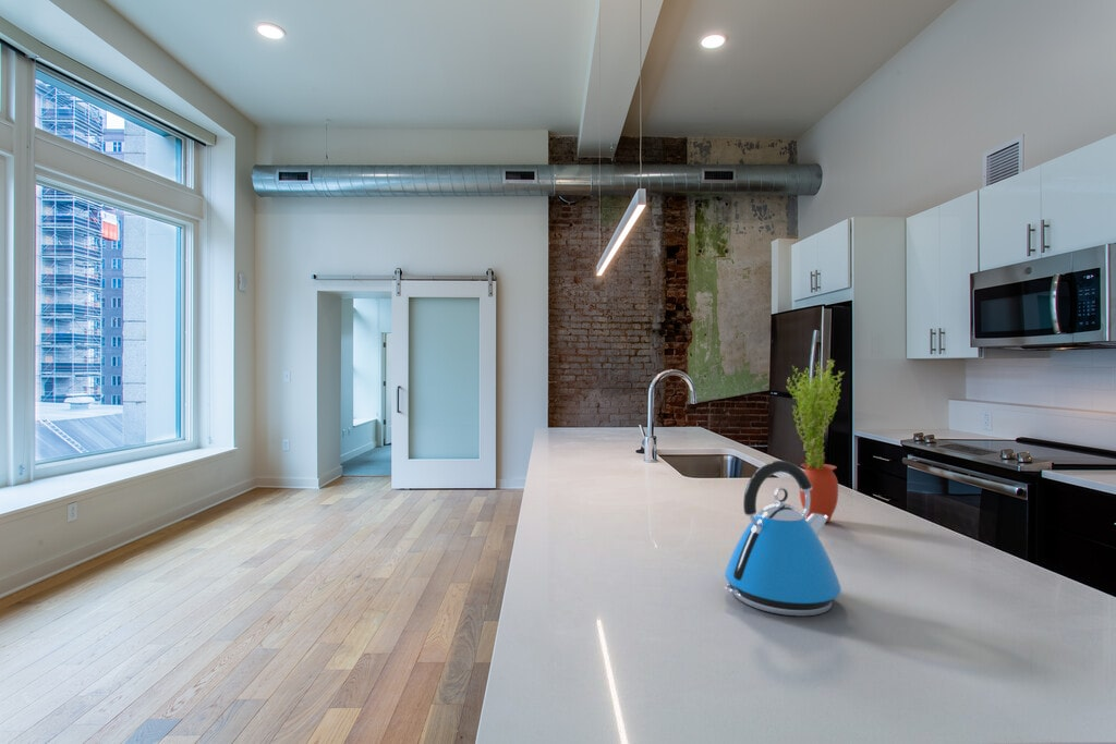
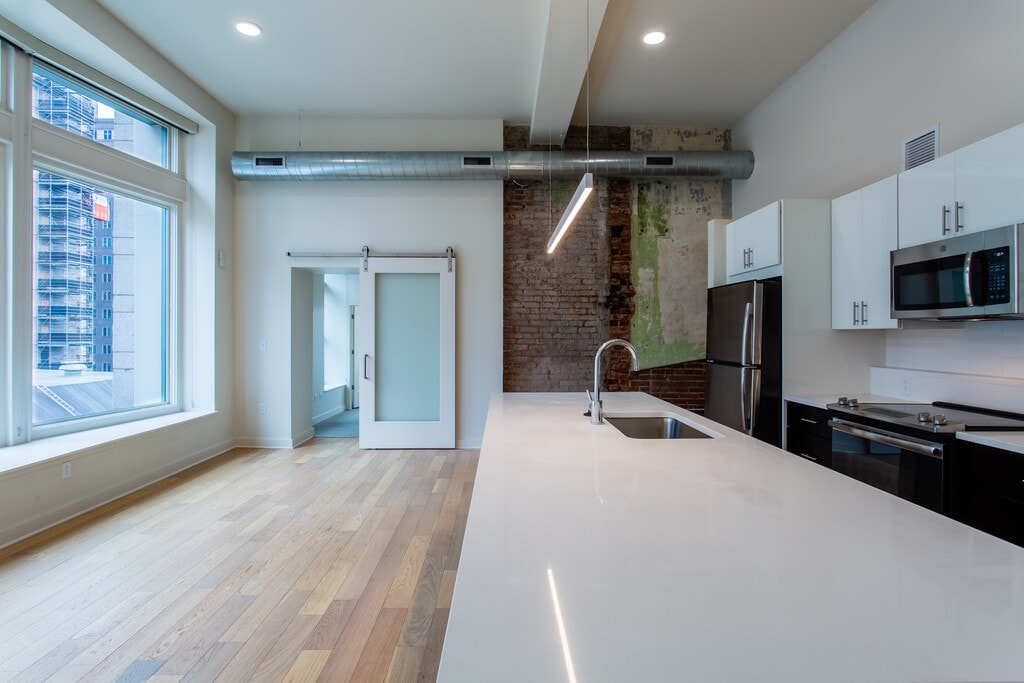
- potted plant (813, 438)
- kettle (777, 528)
